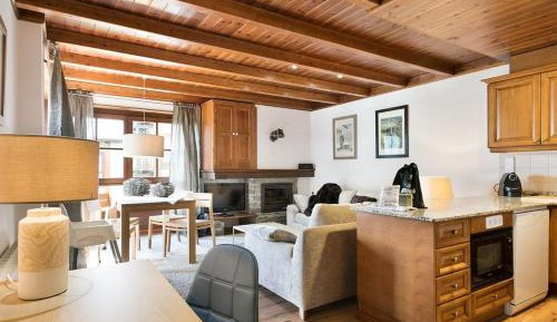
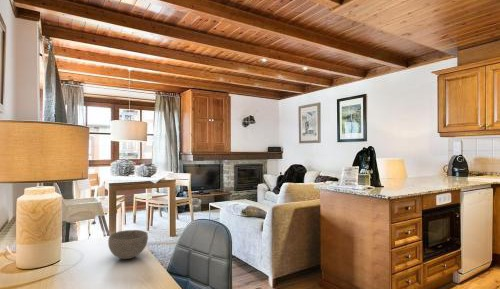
+ bowl (128, 245)
